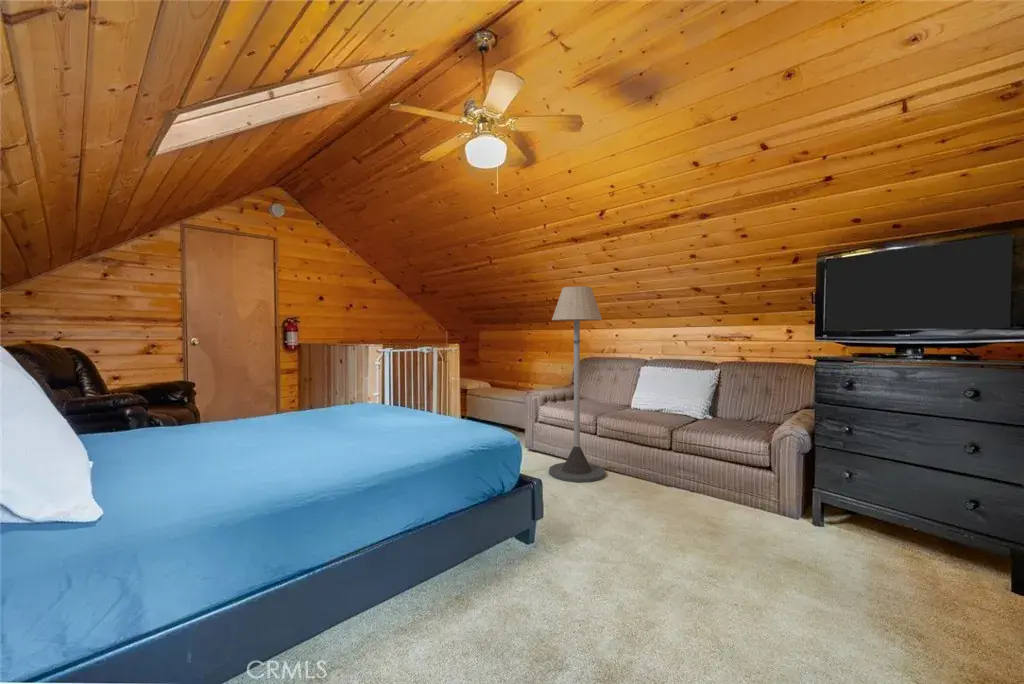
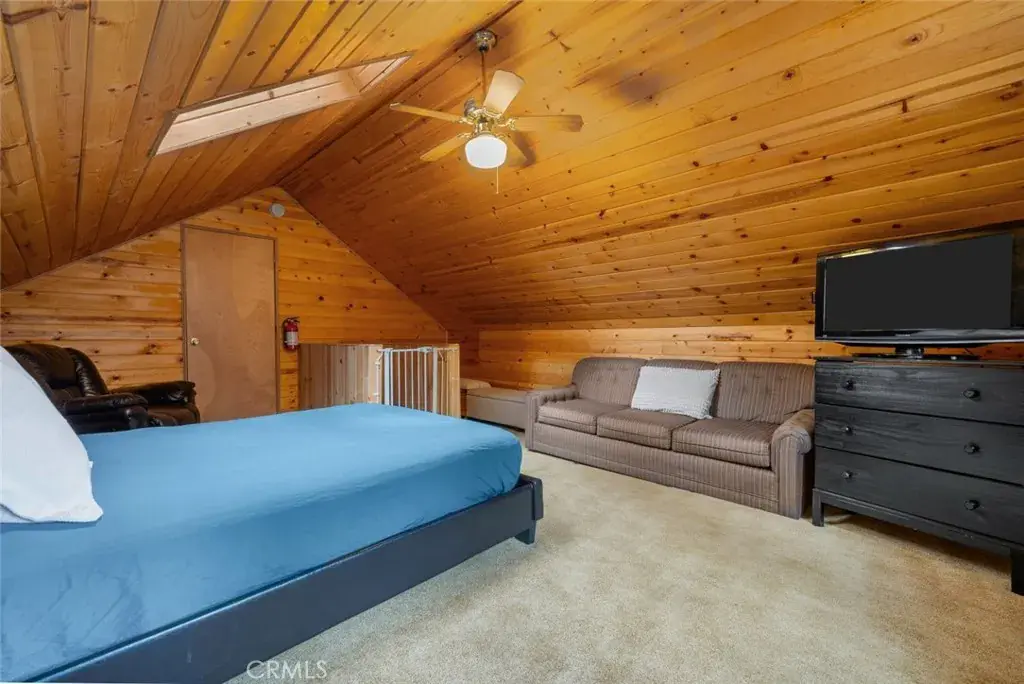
- floor lamp (576, 380)
